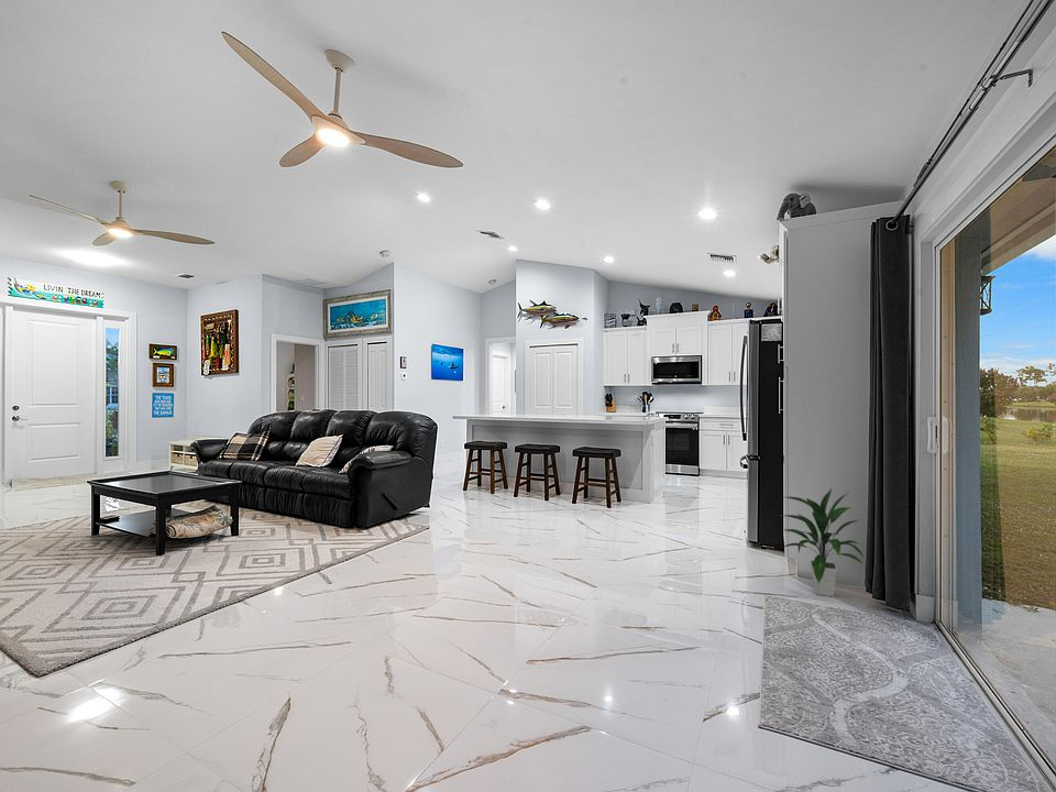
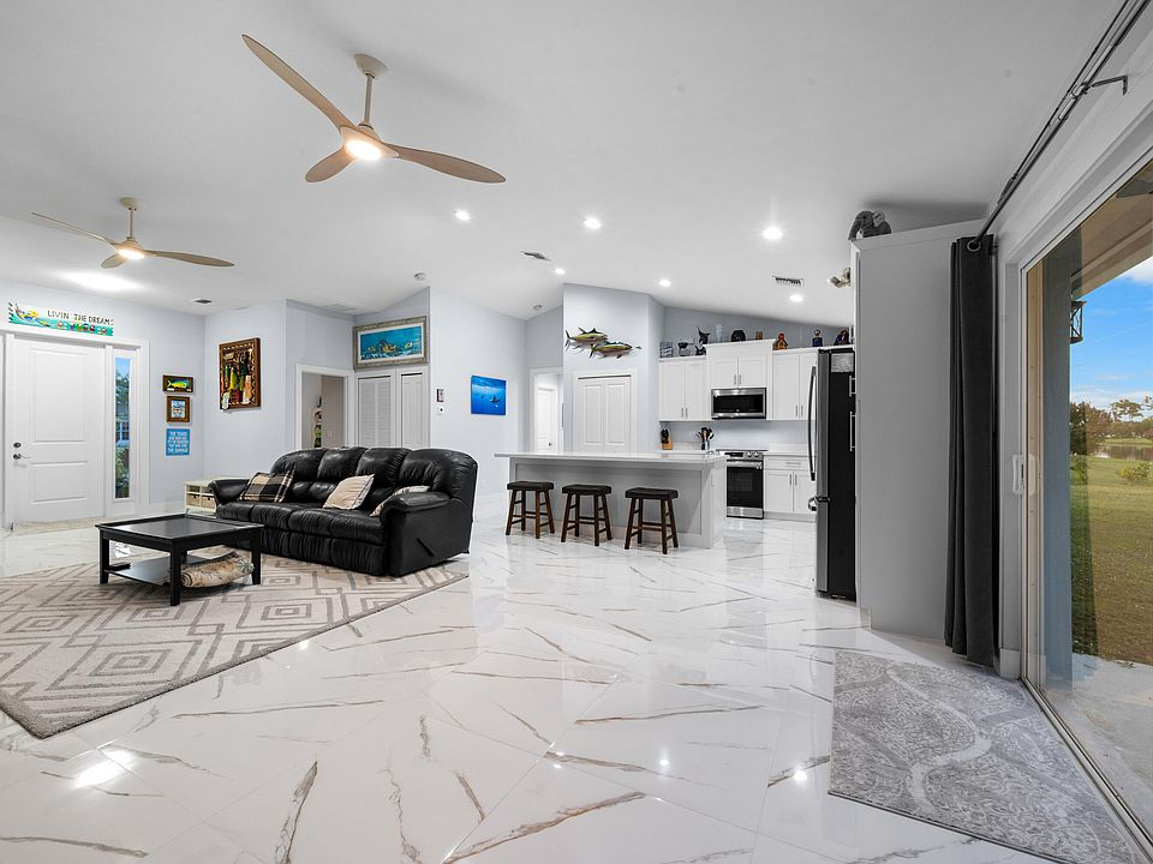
- indoor plant (821, 540)
